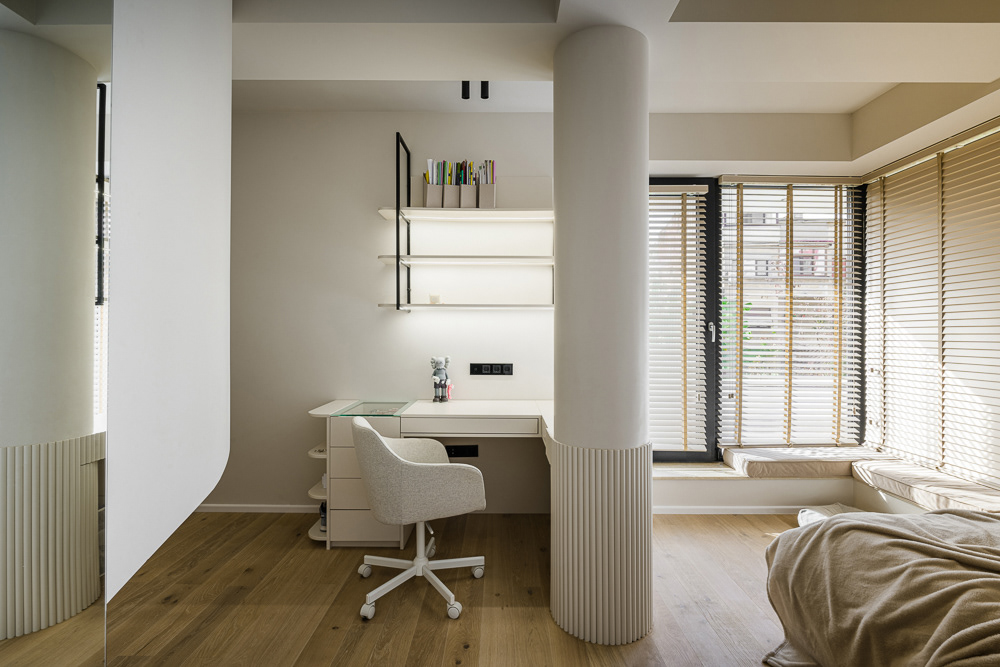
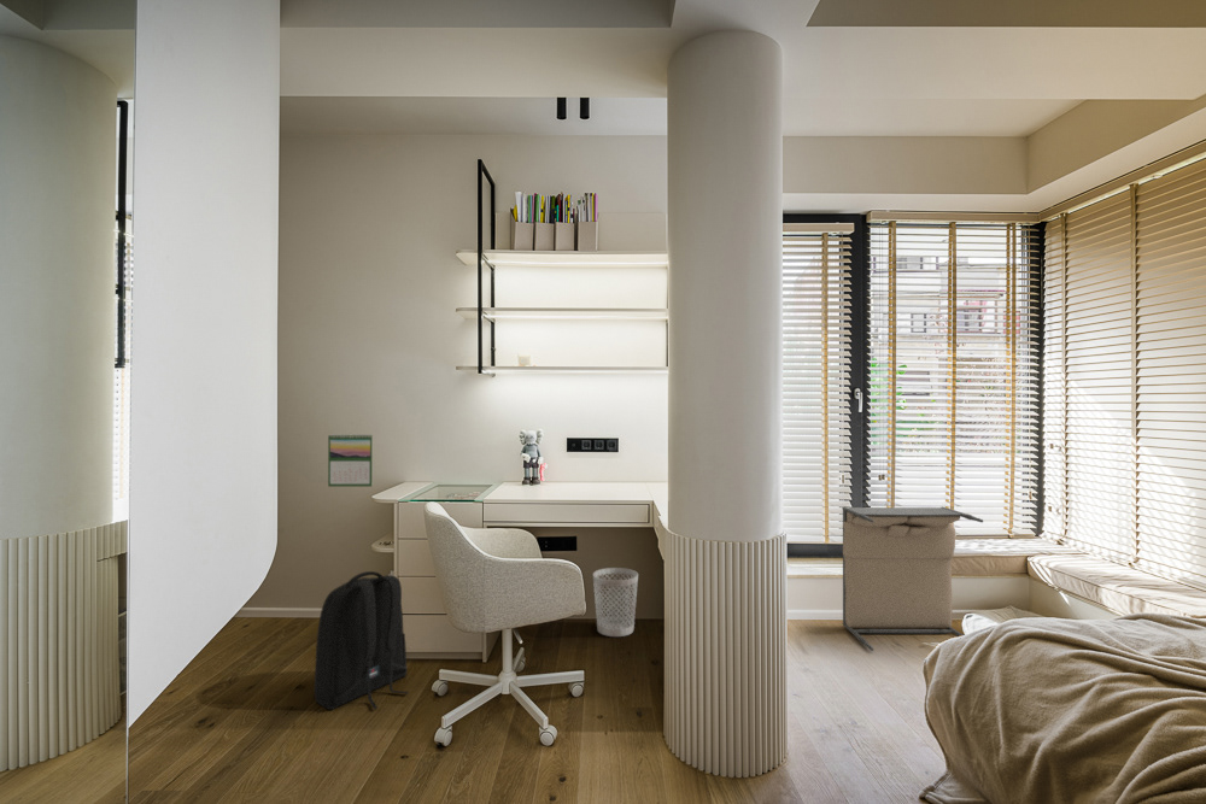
+ calendar (350, 459)
+ wastebasket (615, 601)
+ laundry hamper (909, 575)
+ backpack (369, 632)
